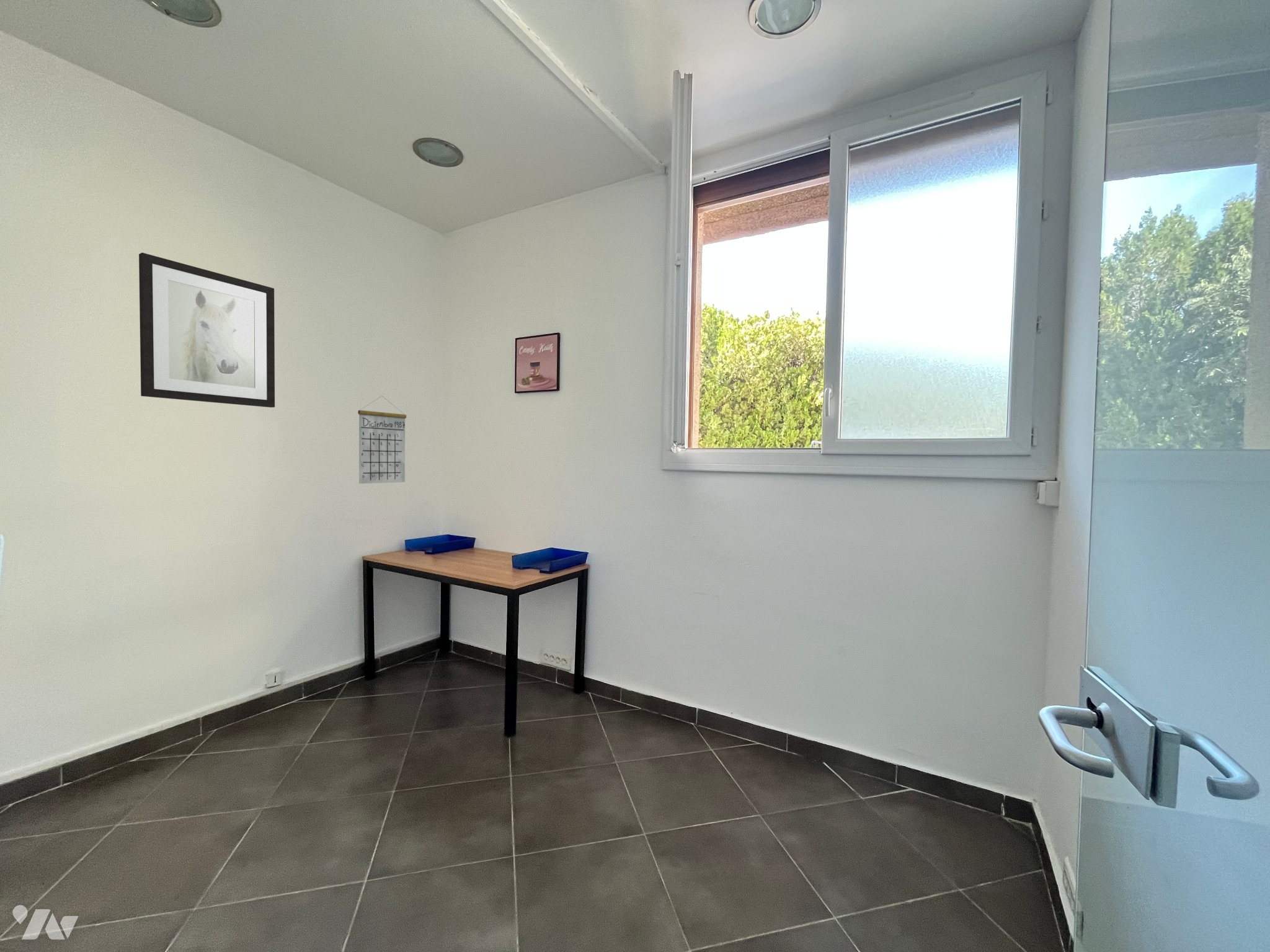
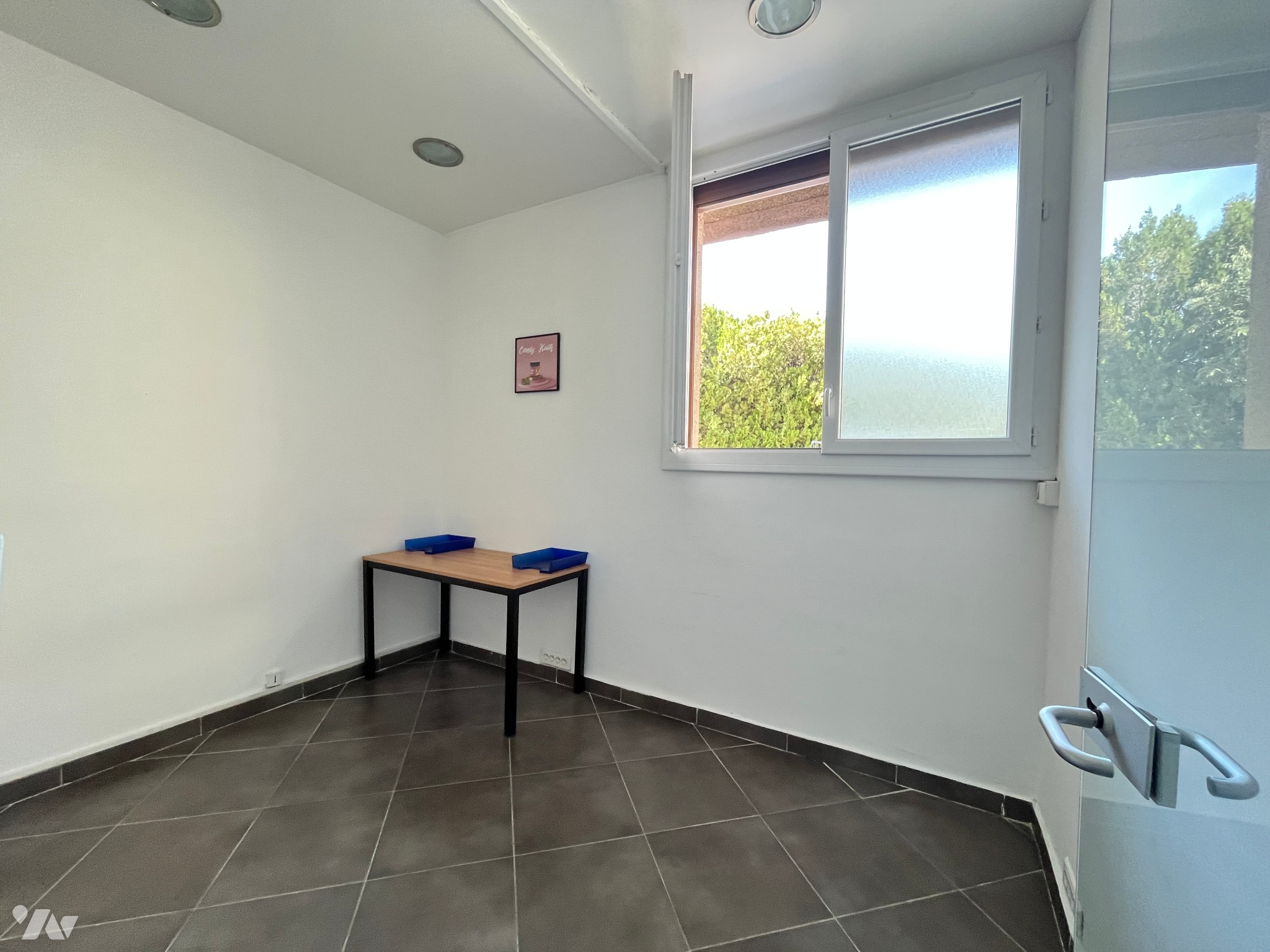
- wall art (213, 337)
- calendar (383, 439)
